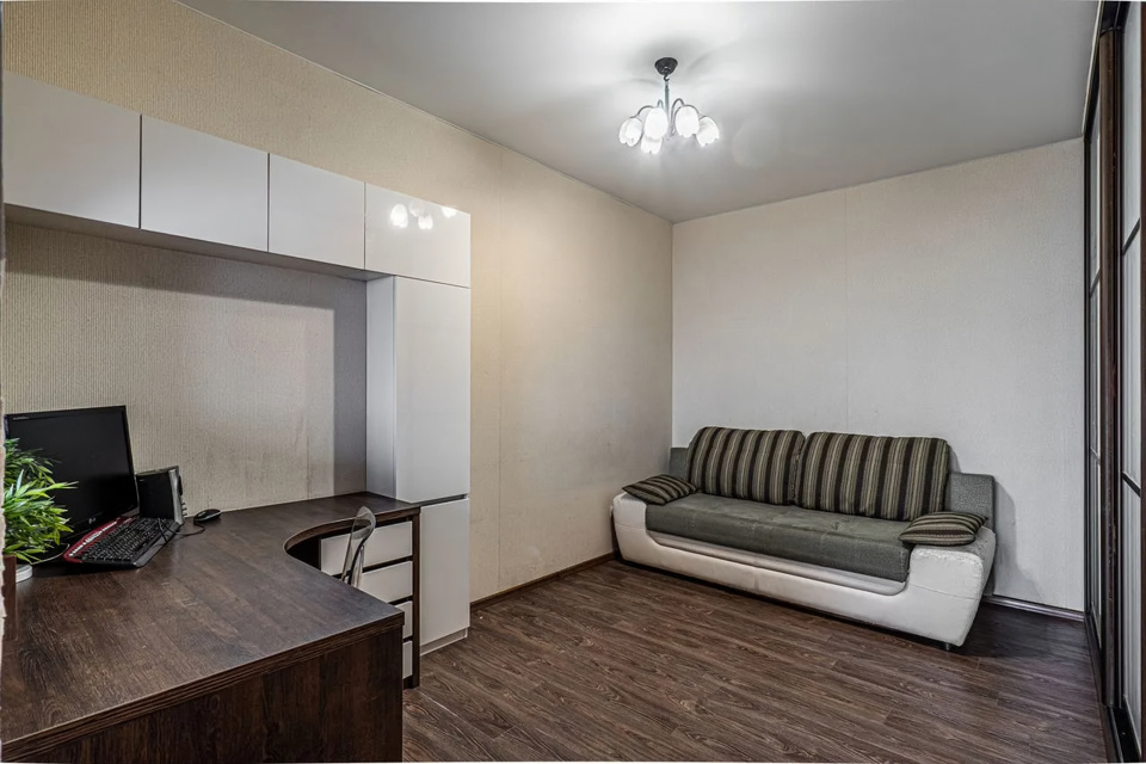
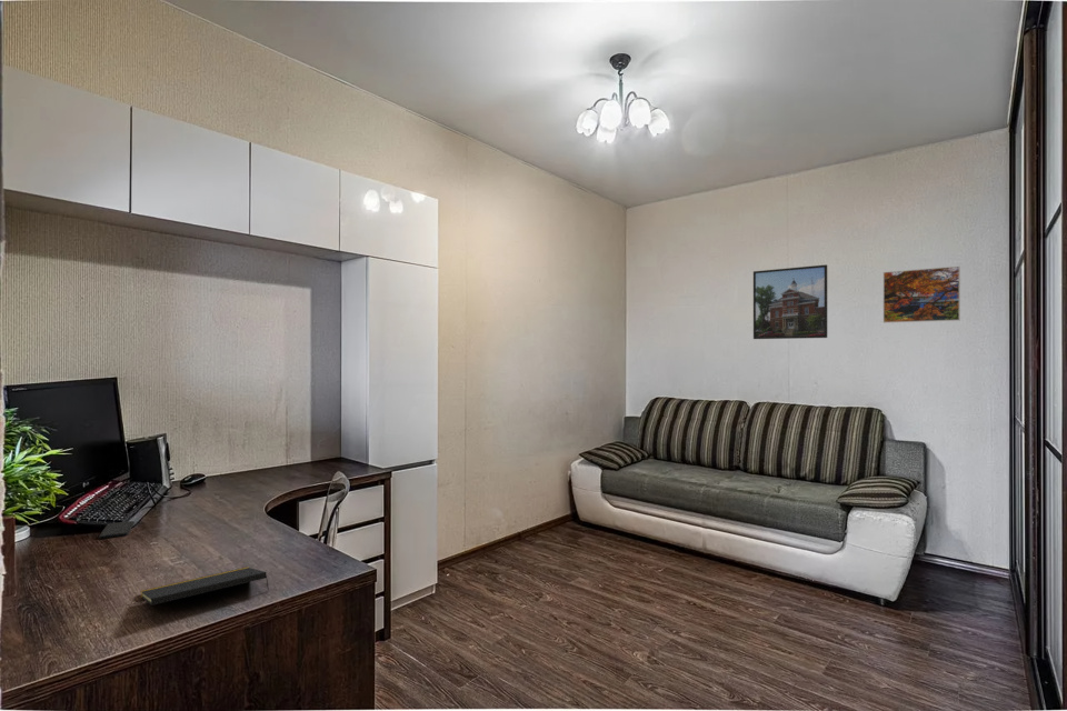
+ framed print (788, 303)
+ smartphone (117, 529)
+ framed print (920, 296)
+ notepad (203, 584)
